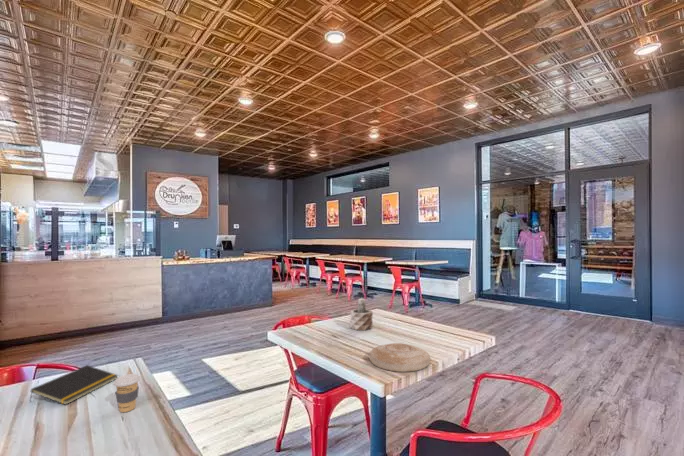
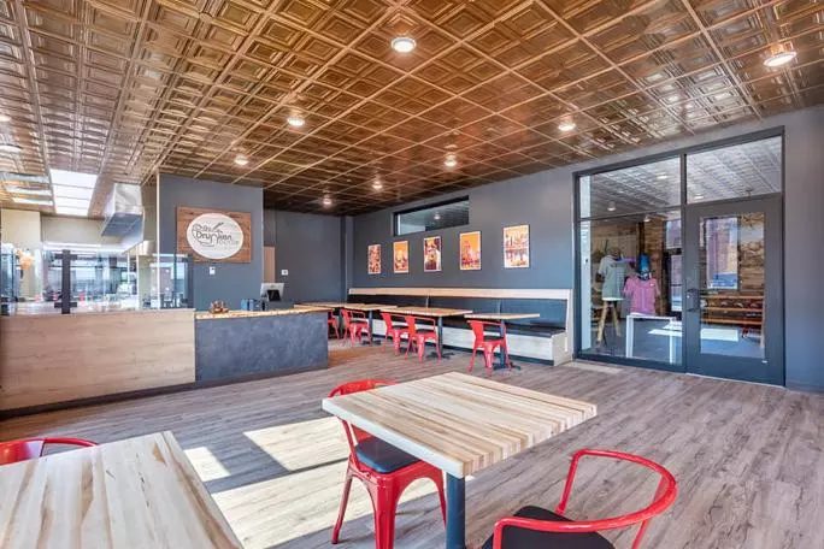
- plate (399, 353)
- notepad (77, 383)
- succulent plant (361, 312)
- coffee cup (127, 393)
